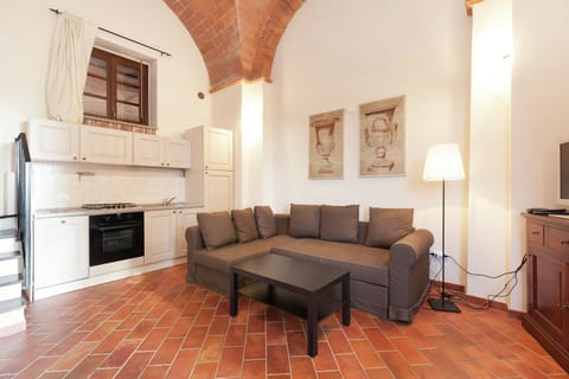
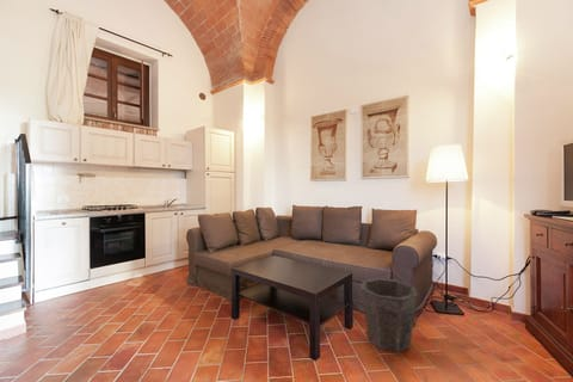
+ waste bin (388, 313)
